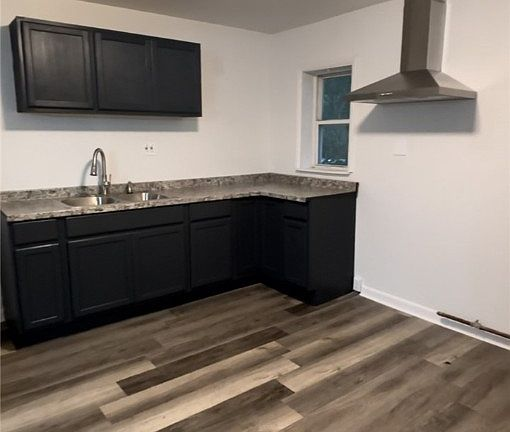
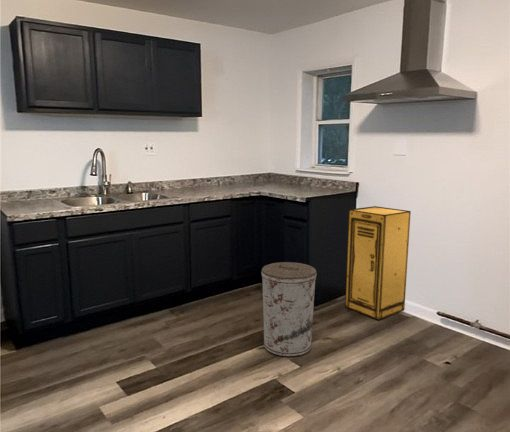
+ trash can (288, 305)
+ storage cabinet (376, 260)
